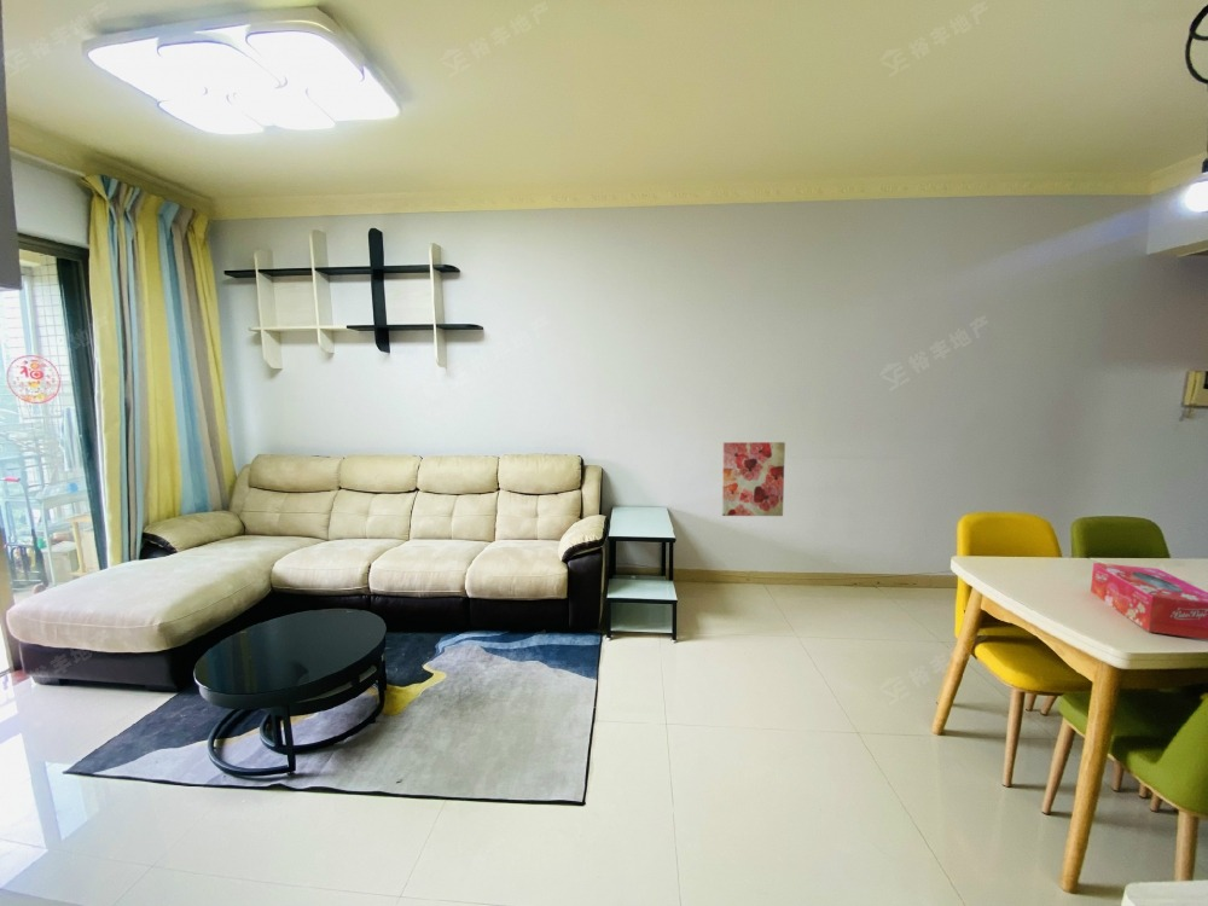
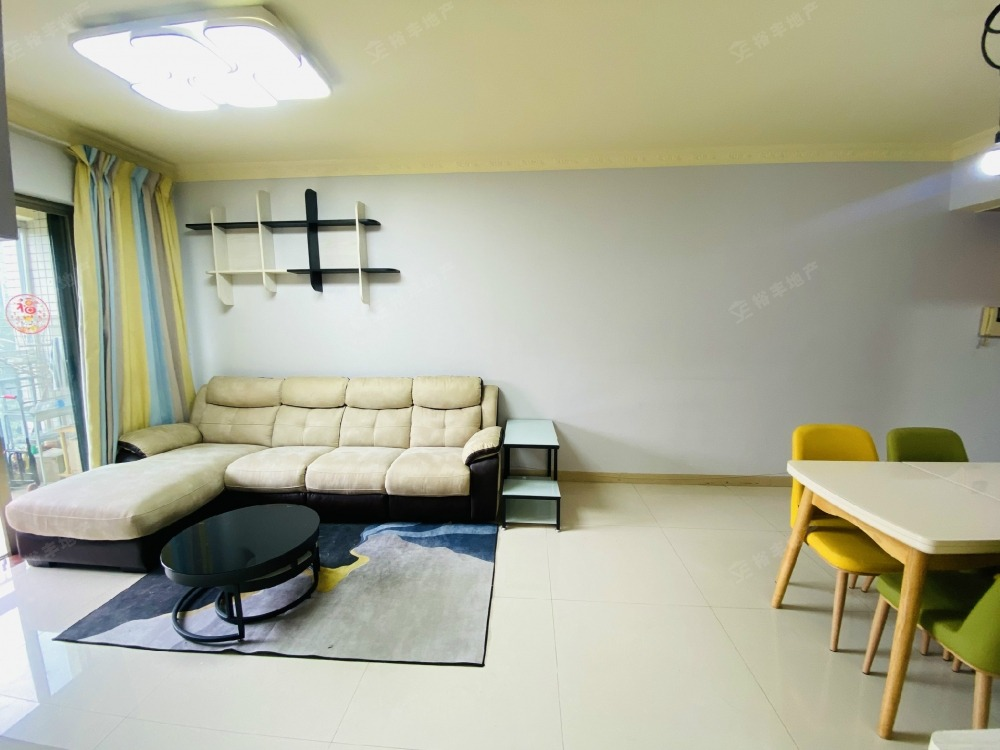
- tissue box (1154, 598)
- wall art (753, 478)
